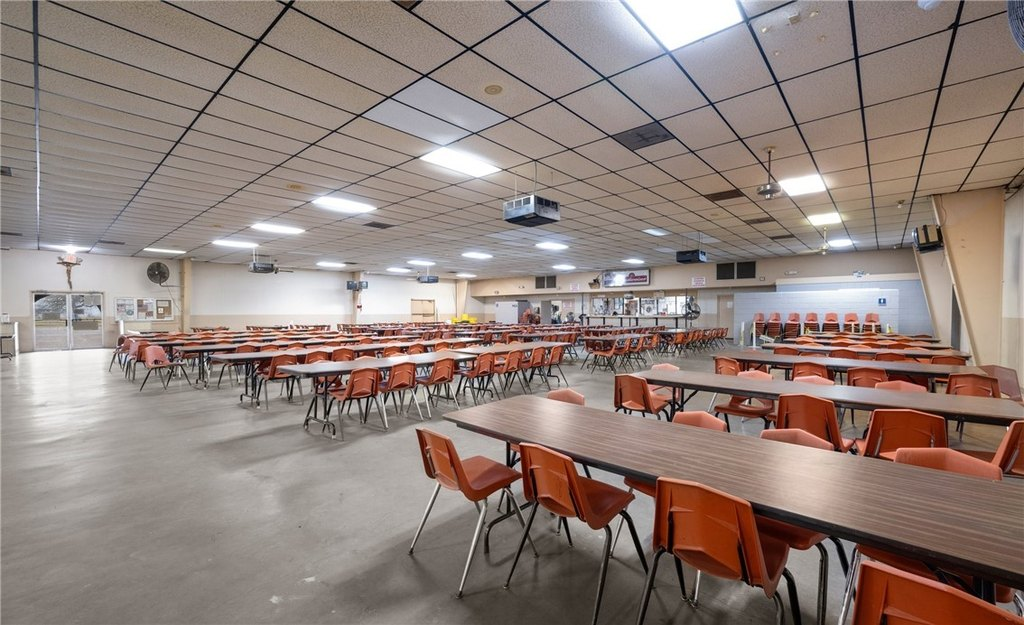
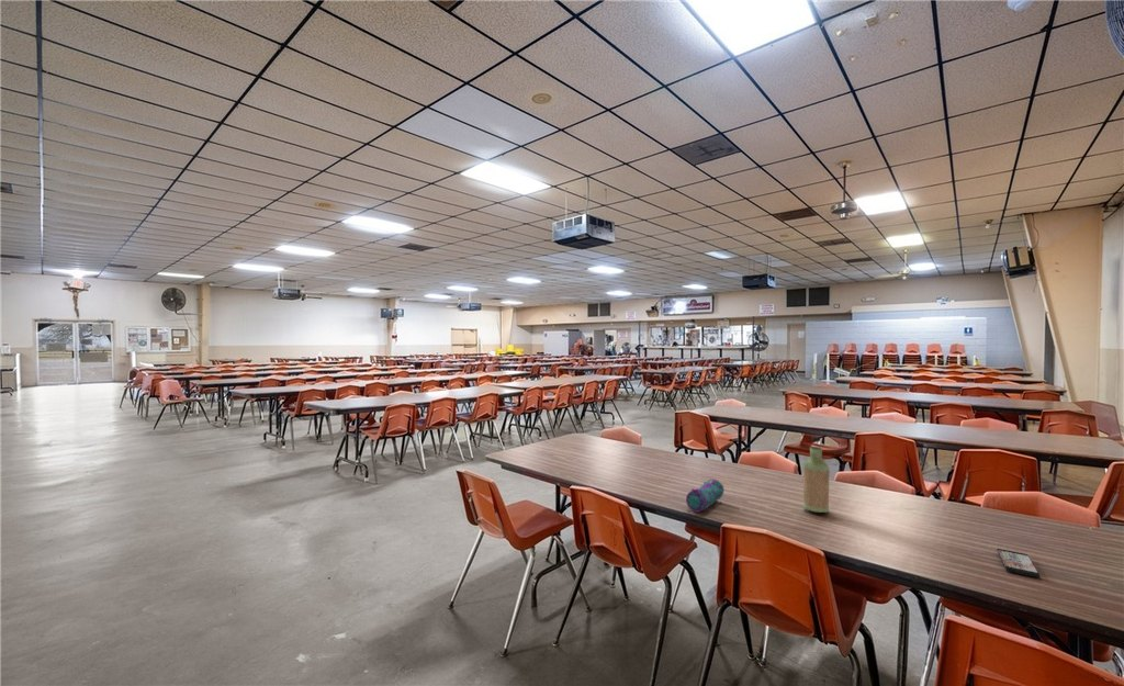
+ smartphone (1016, 562)
+ bottle (816, 474)
+ pencil case (705, 494)
